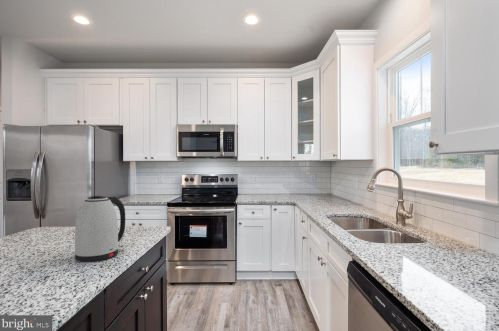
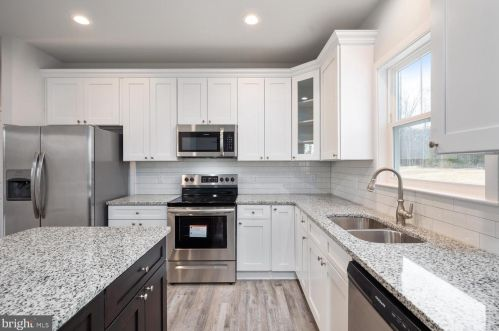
- kettle (103, 224)
